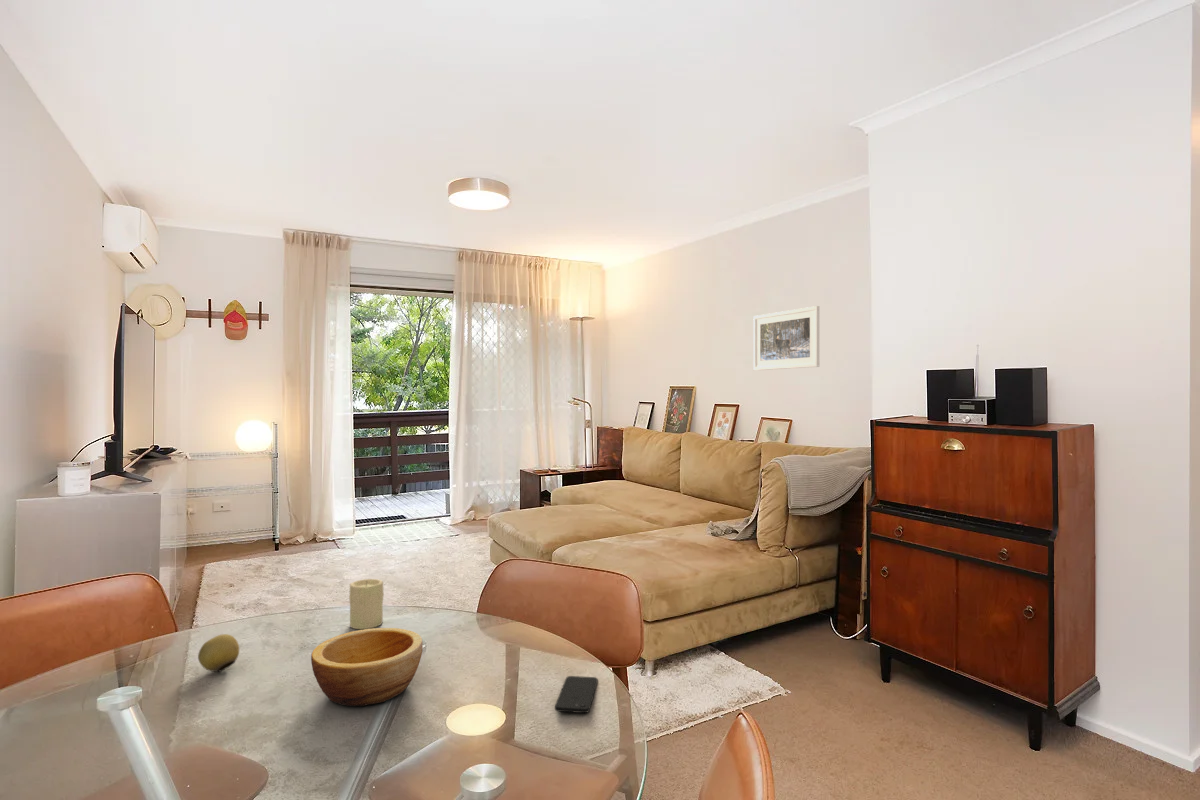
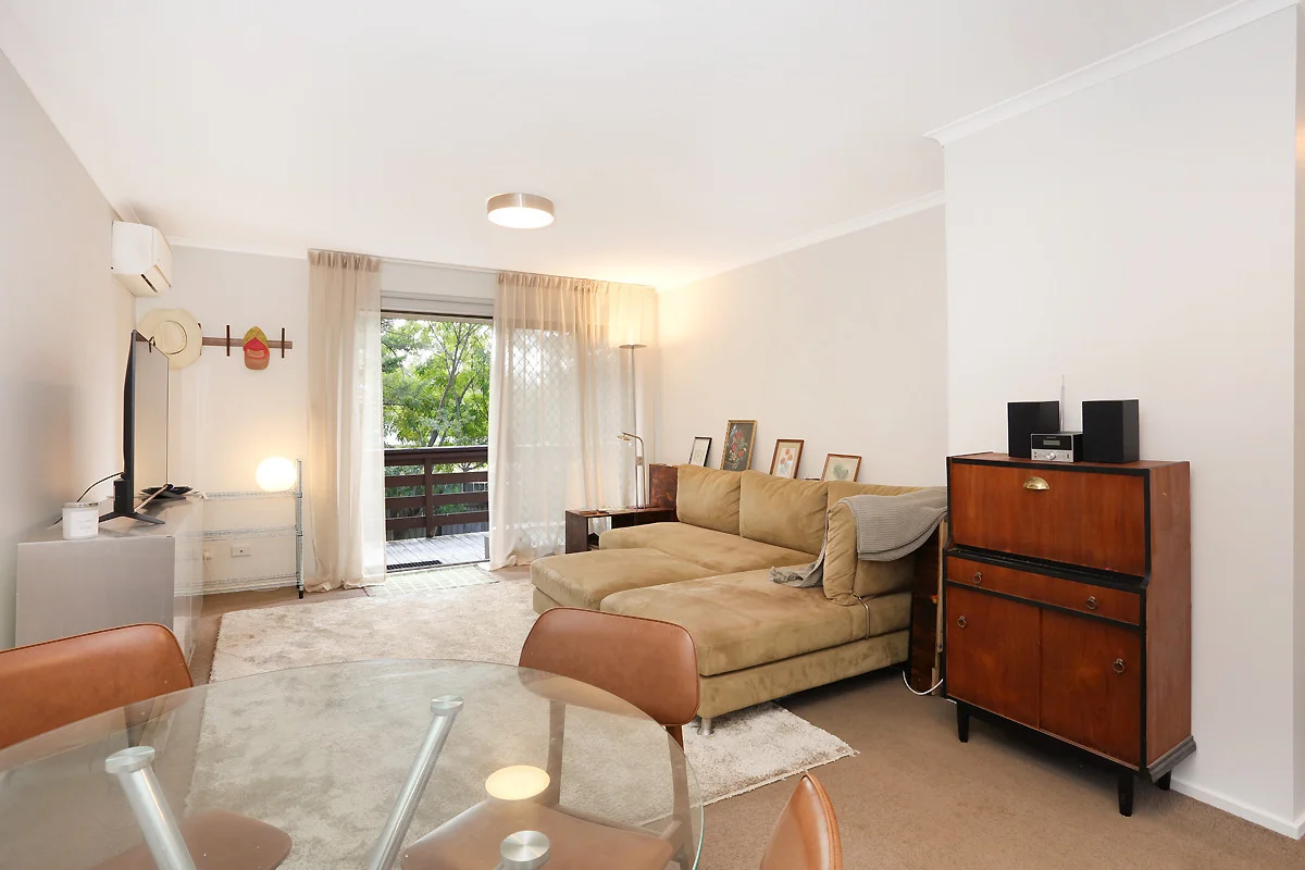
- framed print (784, 340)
- fruit (219, 652)
- bowl (368, 668)
- candle (366, 602)
- smartphone (577, 693)
